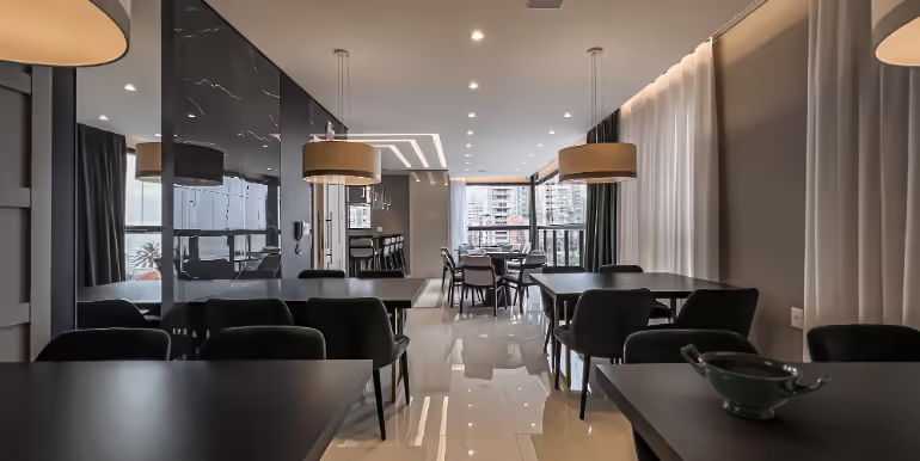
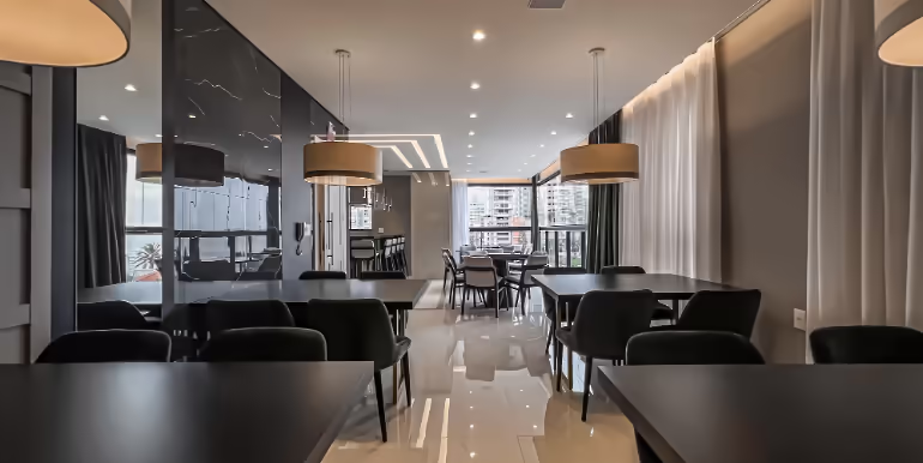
- bowl (748, 385)
